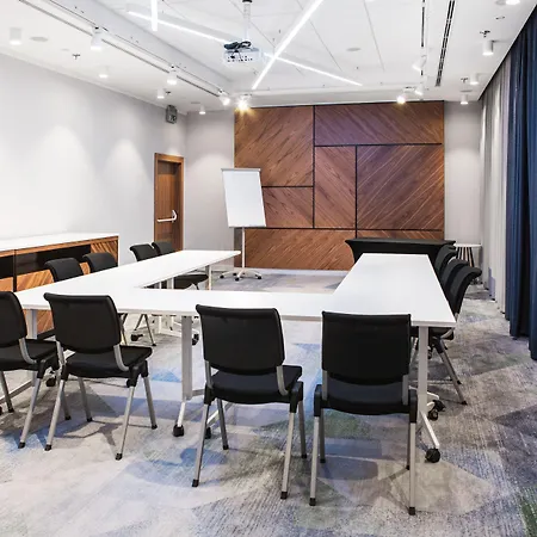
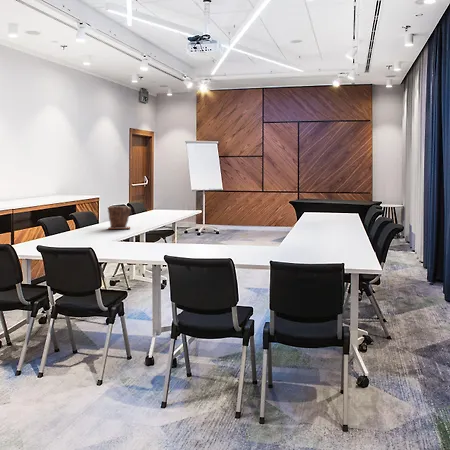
+ plant pot (119, 217)
